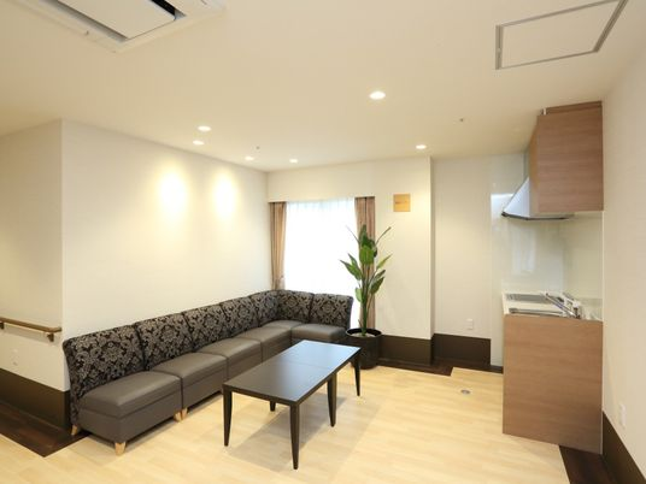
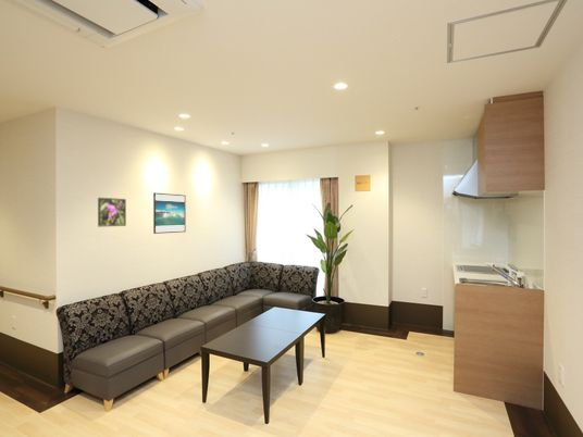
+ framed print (170, 213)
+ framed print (112, 212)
